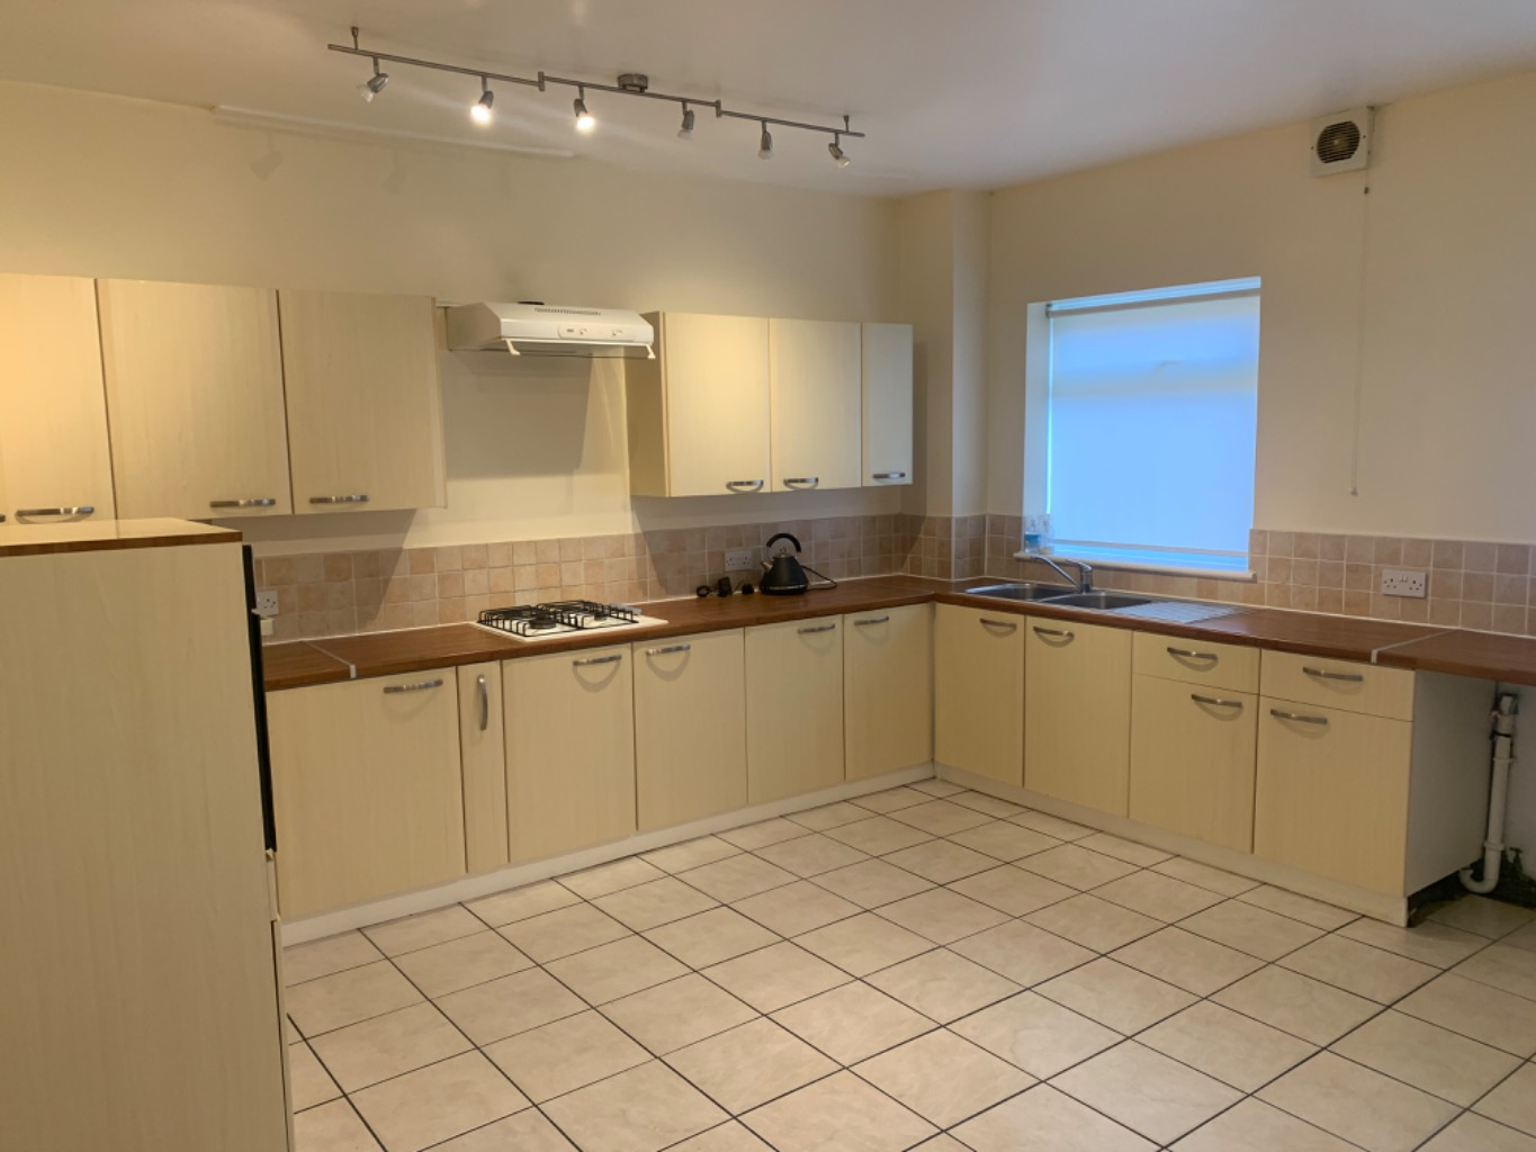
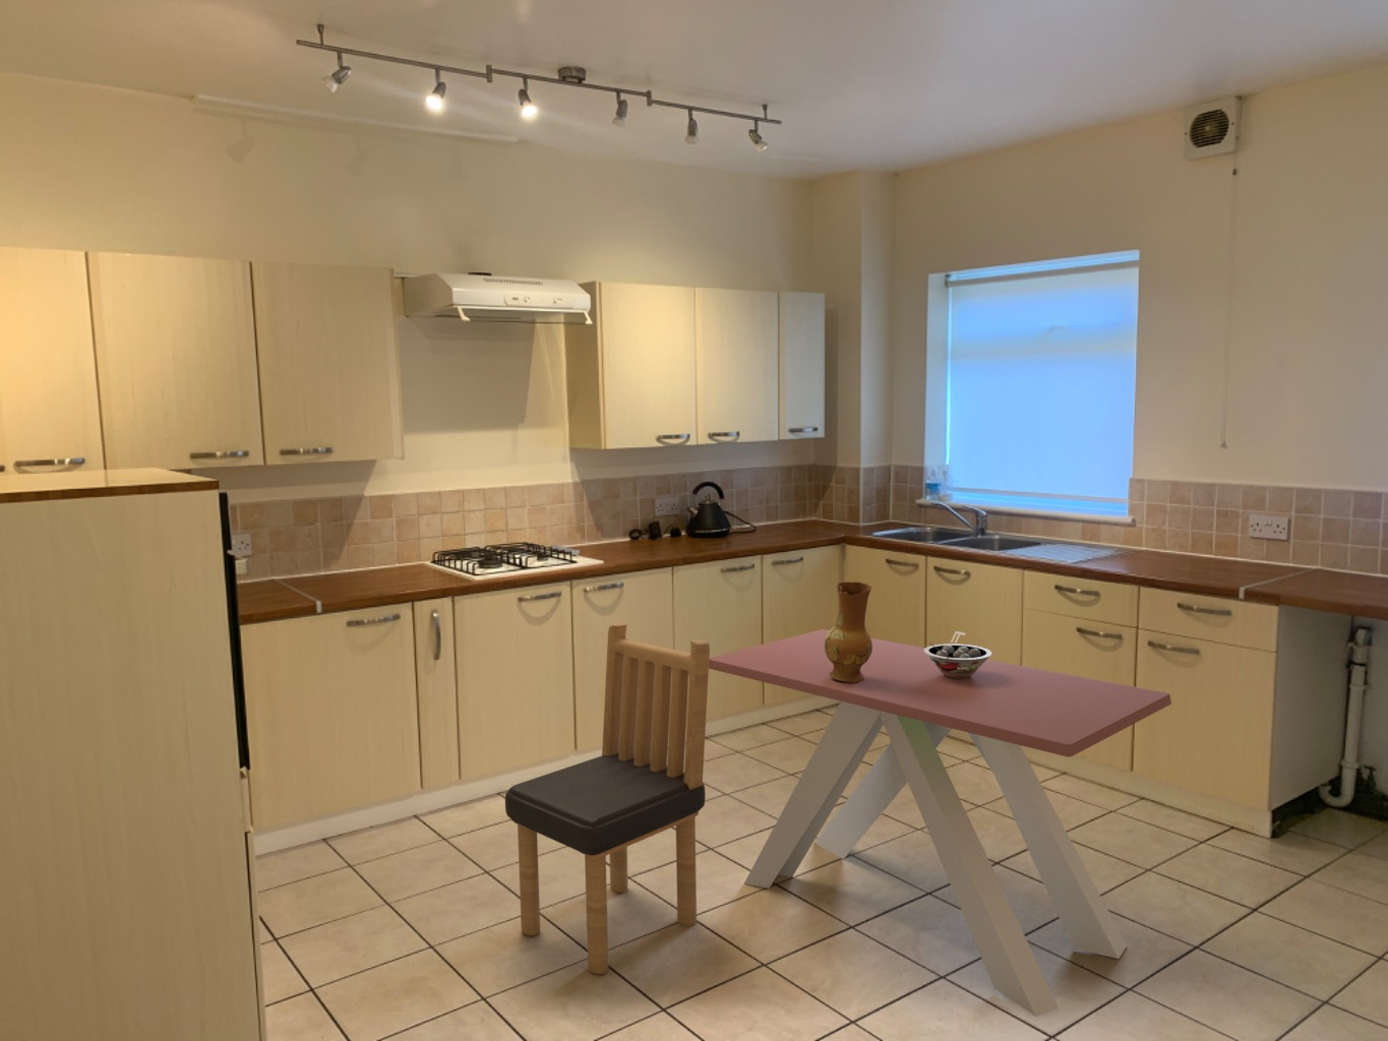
+ bowl (950, 655)
+ dining table (918, 795)
+ dining chair (609, 786)
+ ceramic jug (847, 629)
